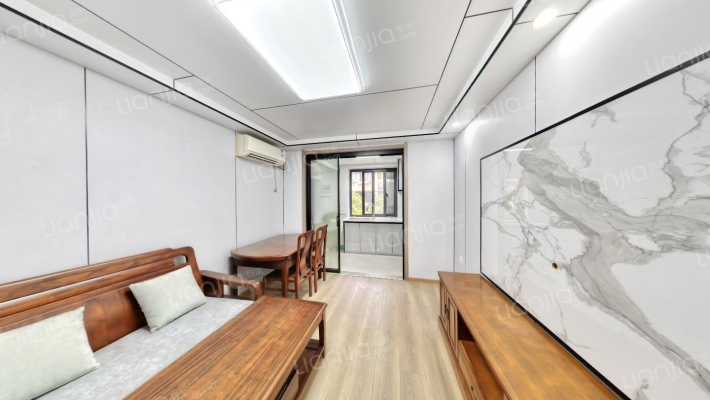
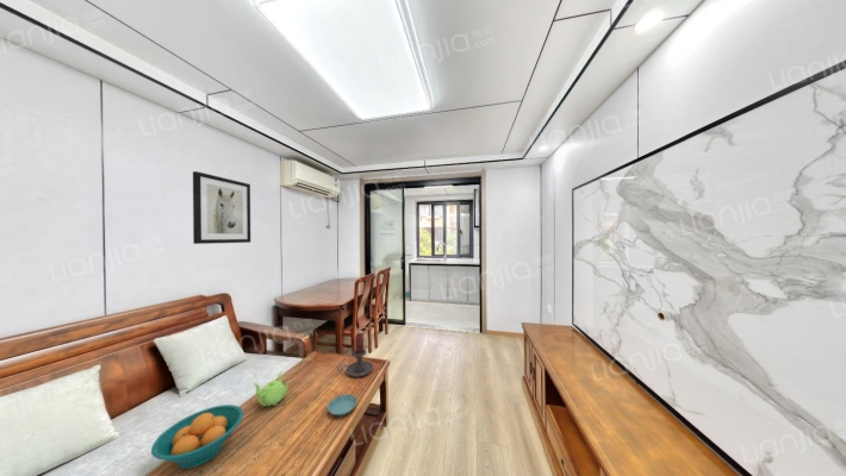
+ candle holder (355, 352)
+ teapot (272, 392)
+ saucer (342, 406)
+ fruit bowl (201, 434)
+ wall art (224, 211)
